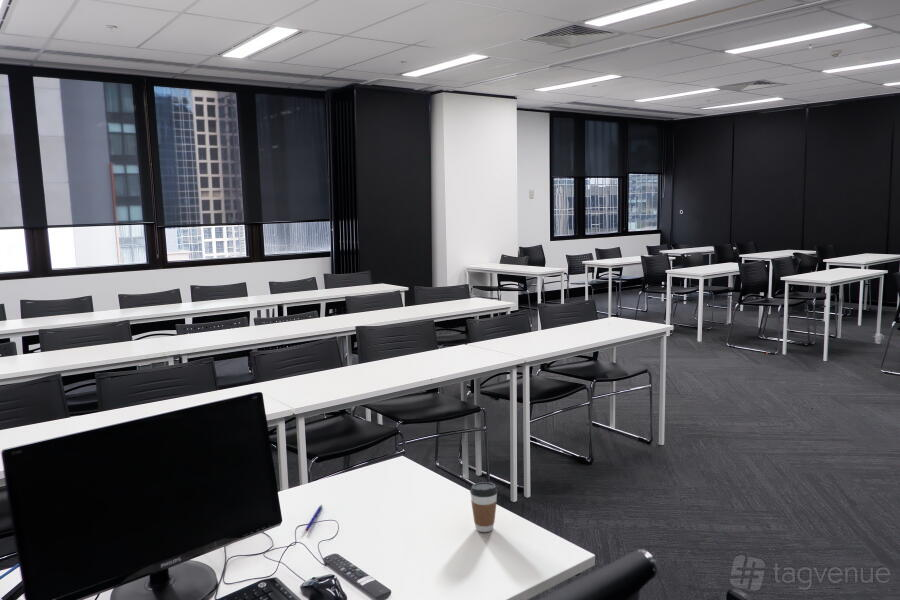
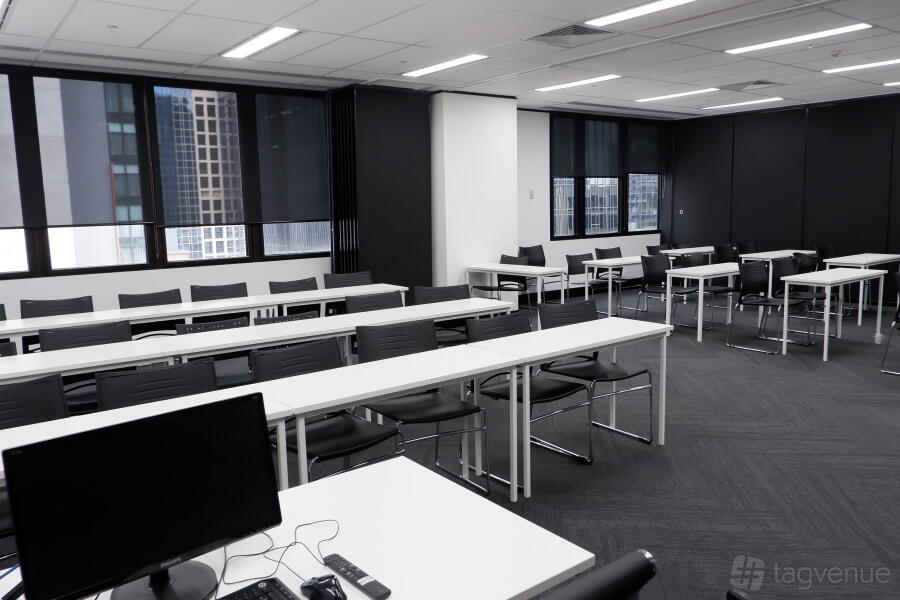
- coffee cup (484, 507)
- pen (314, 517)
